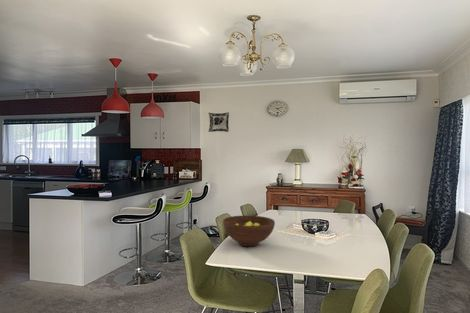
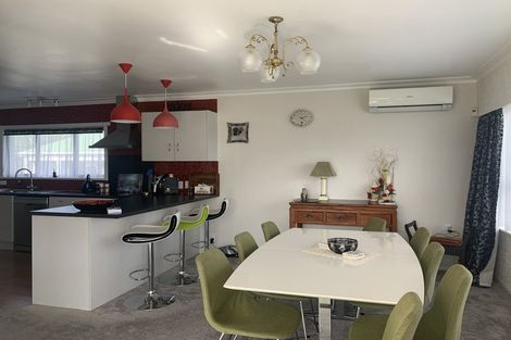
- fruit bowl (248, 232)
